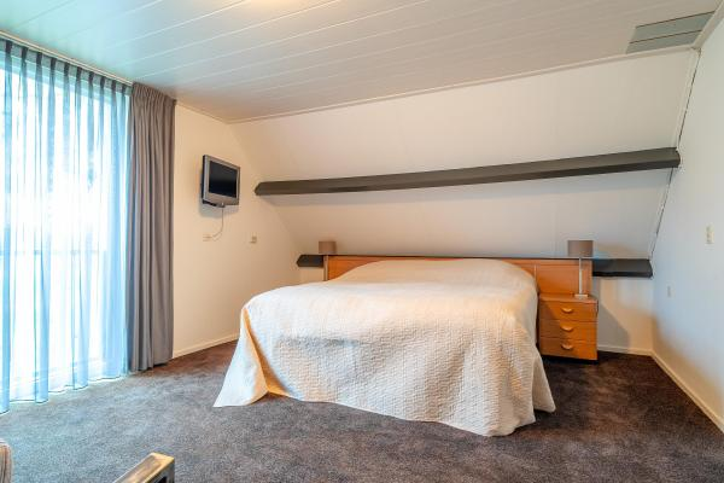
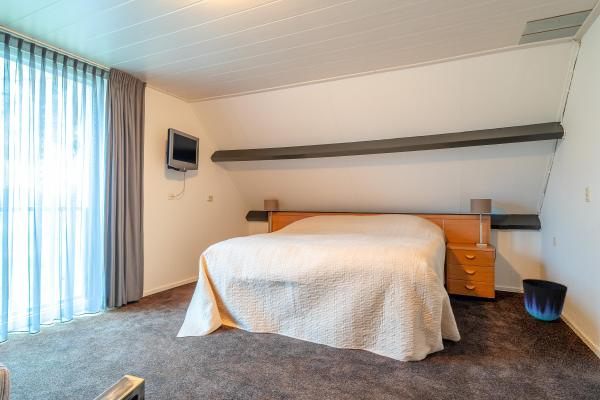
+ vase (543, 301)
